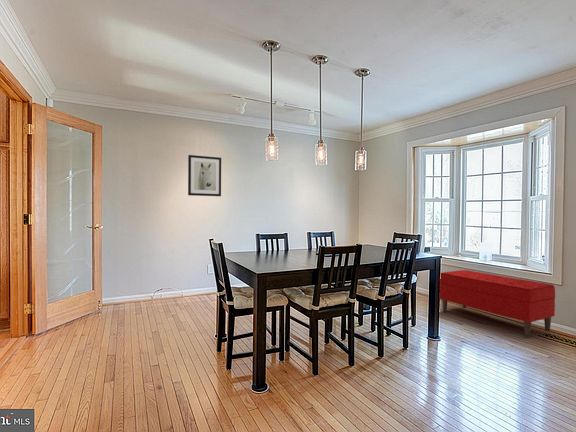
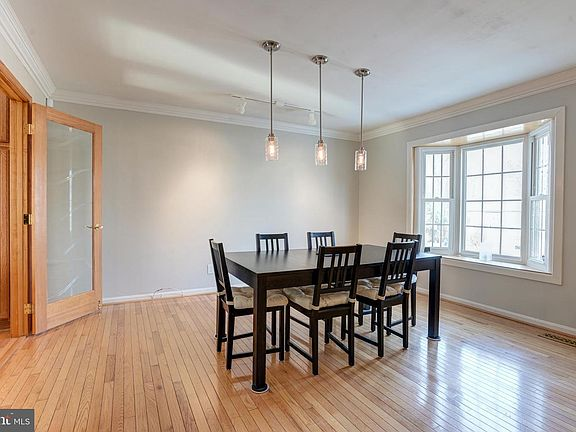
- wall art (205, 176)
- bench (492, 299)
